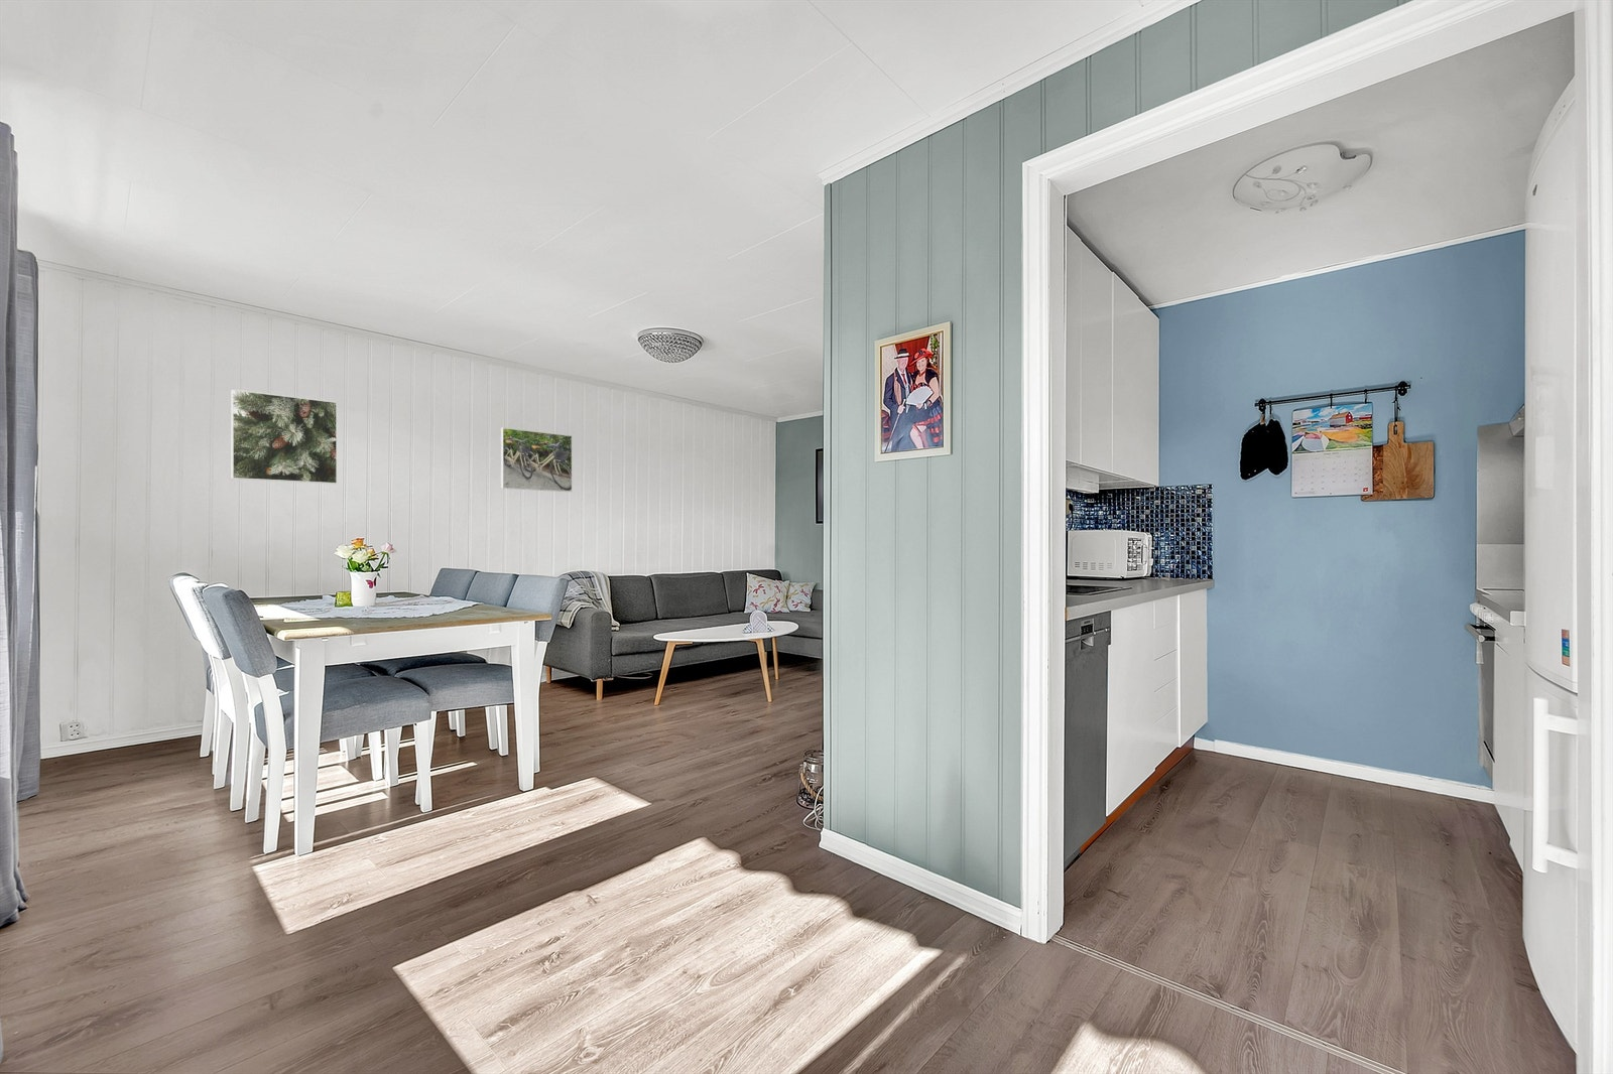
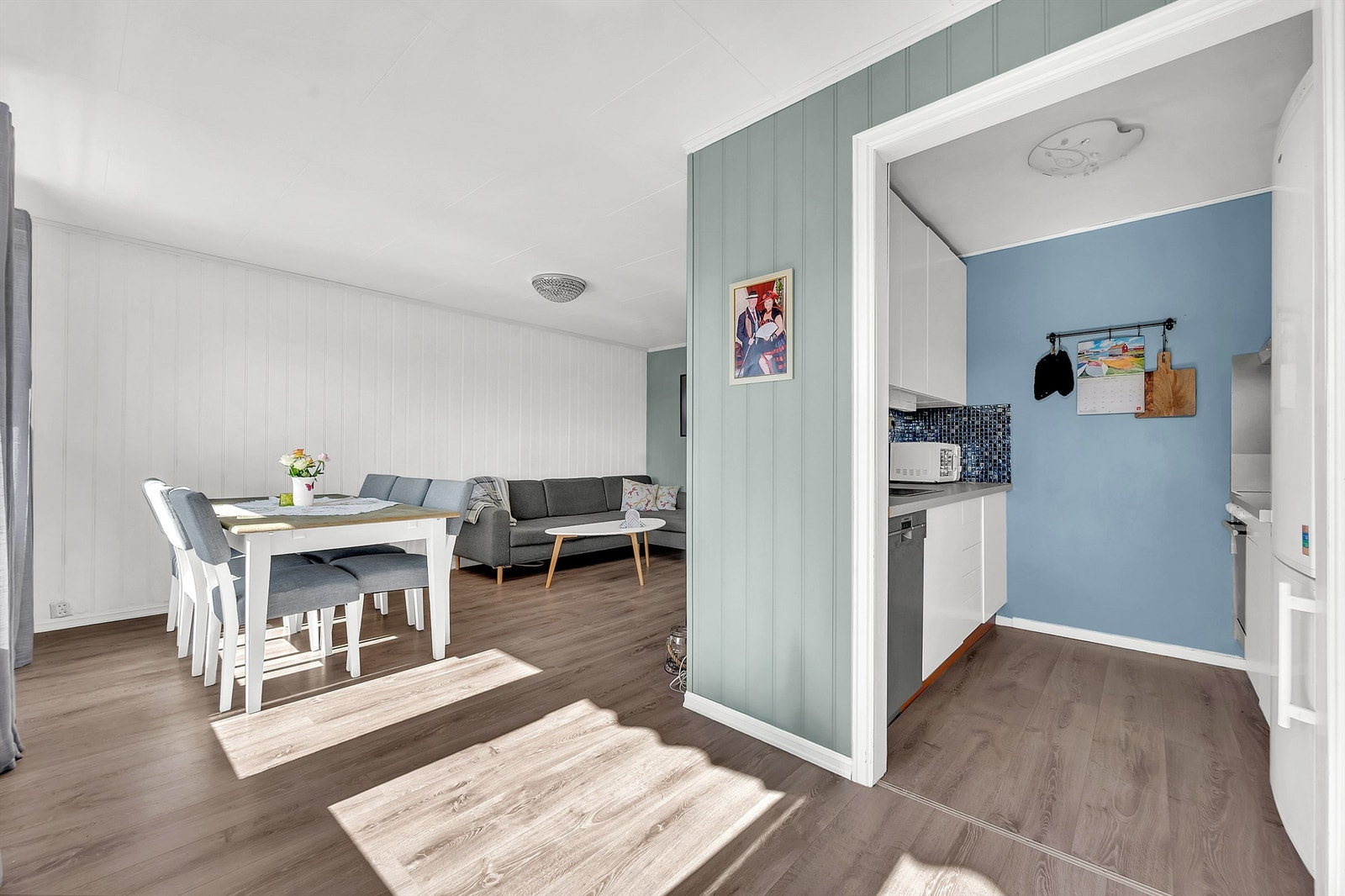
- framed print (537, 460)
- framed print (287, 439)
